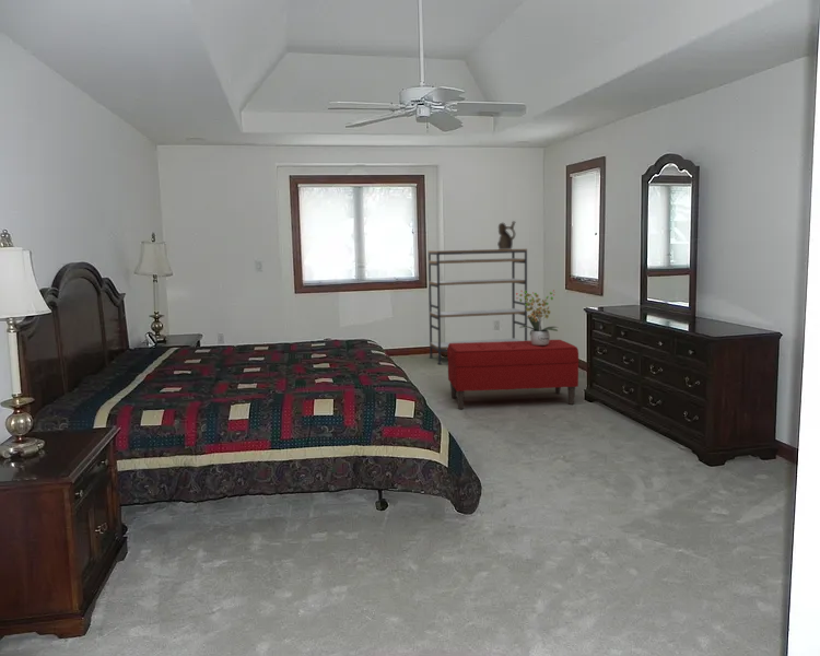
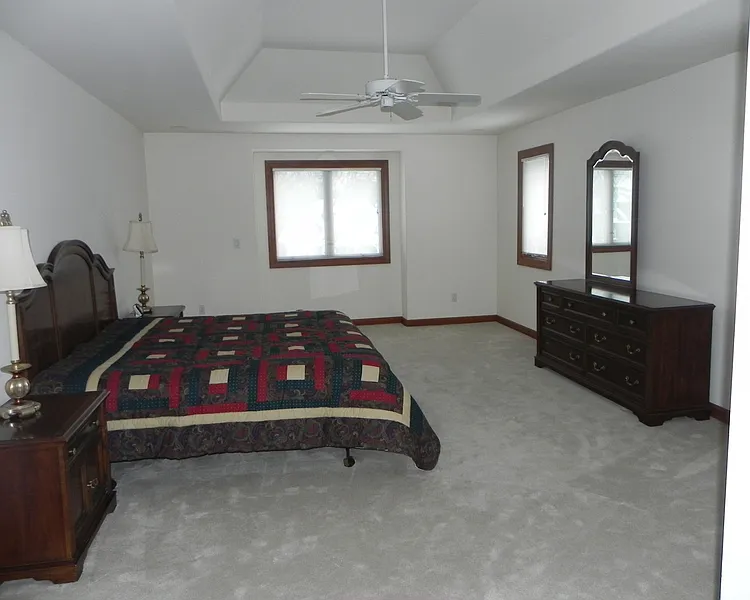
- potted plant (537, 316)
- ceramic vessel (506, 235)
- shelving unit (477, 311)
- bench (511, 373)
